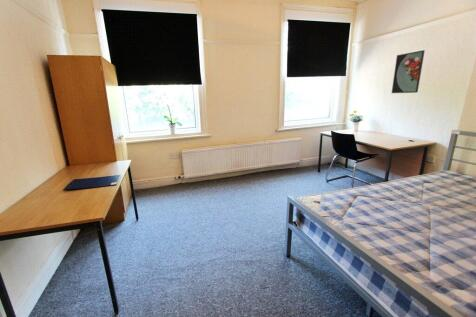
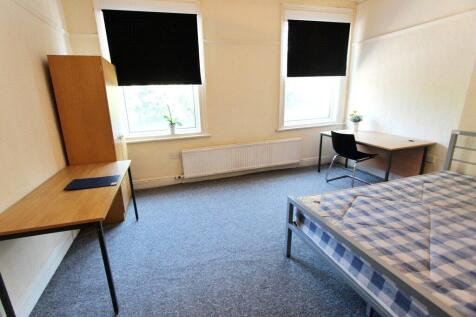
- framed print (406, 73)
